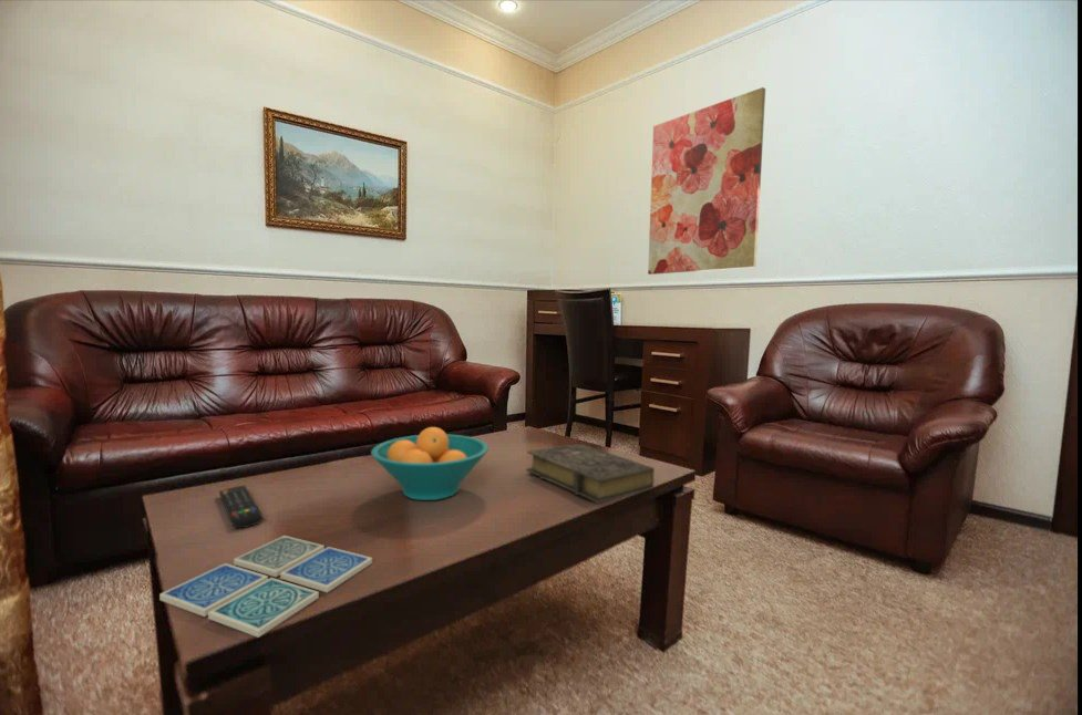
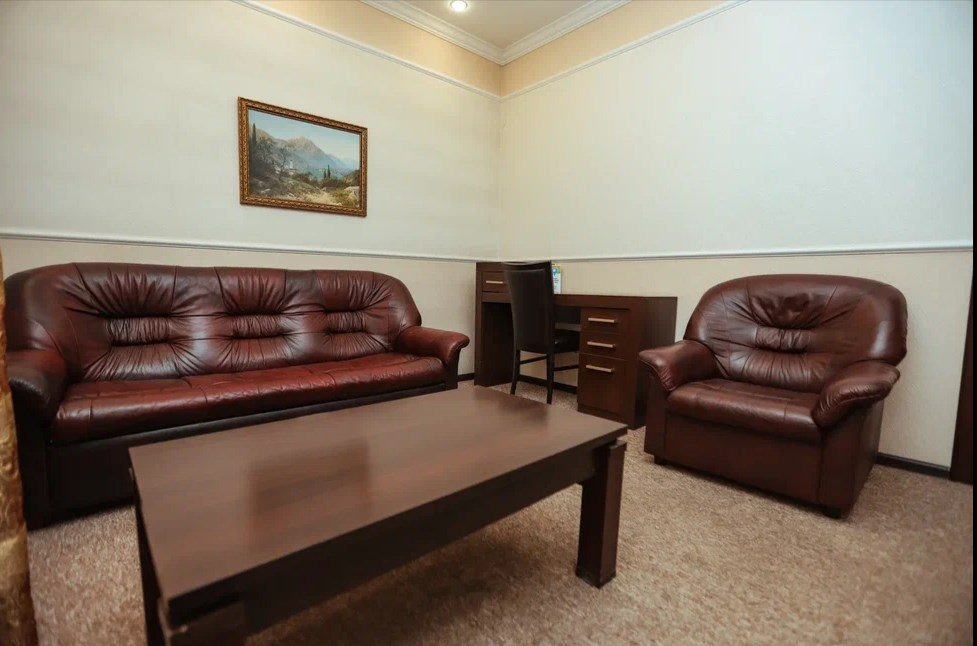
- wall art (700, 190)
- fruit bowl (431, 459)
- remote control (239, 505)
- drink coaster (272, 578)
- book (587, 468)
